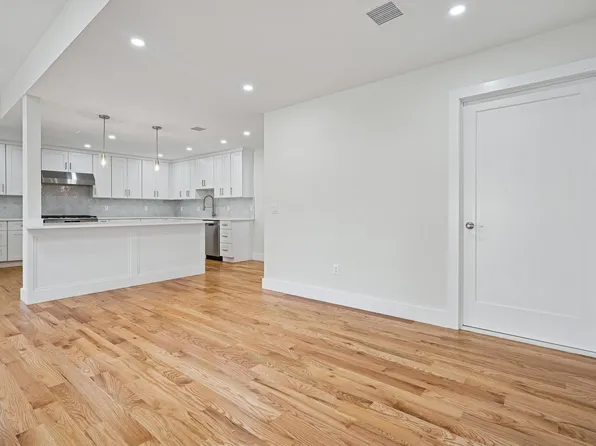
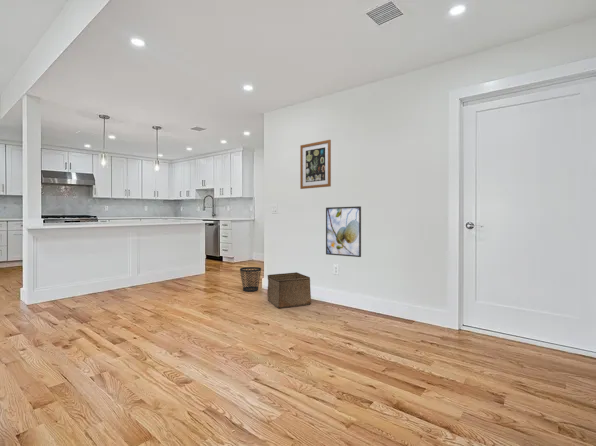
+ storage bin (288, 289)
+ wall art (315, 165)
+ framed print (342, 231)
+ wastebasket (250, 279)
